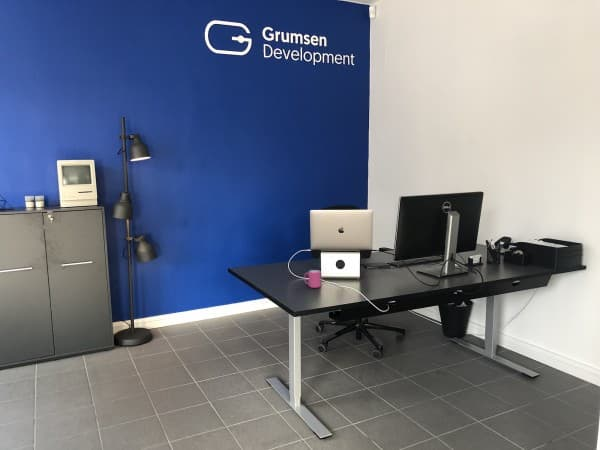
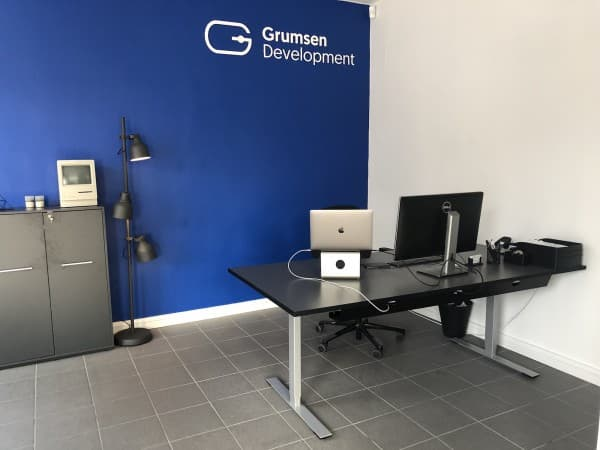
- mug (312, 278)
